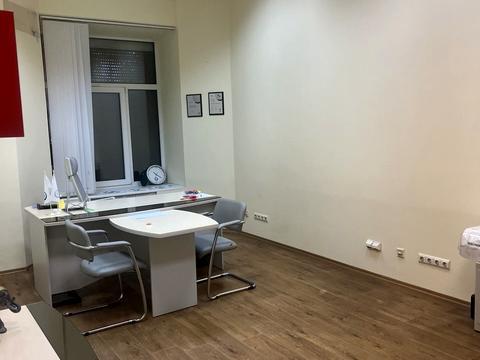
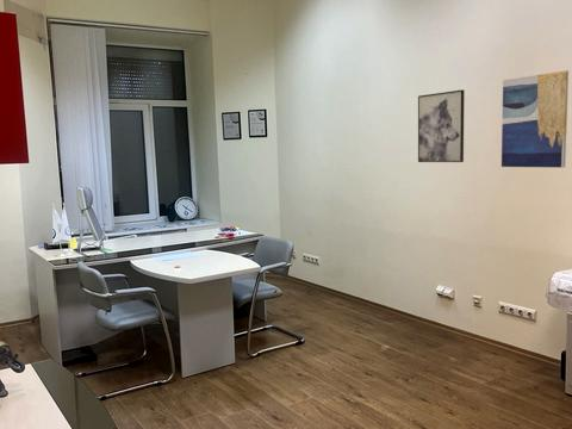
+ wall art (440, 128)
+ wall art (533, 122)
